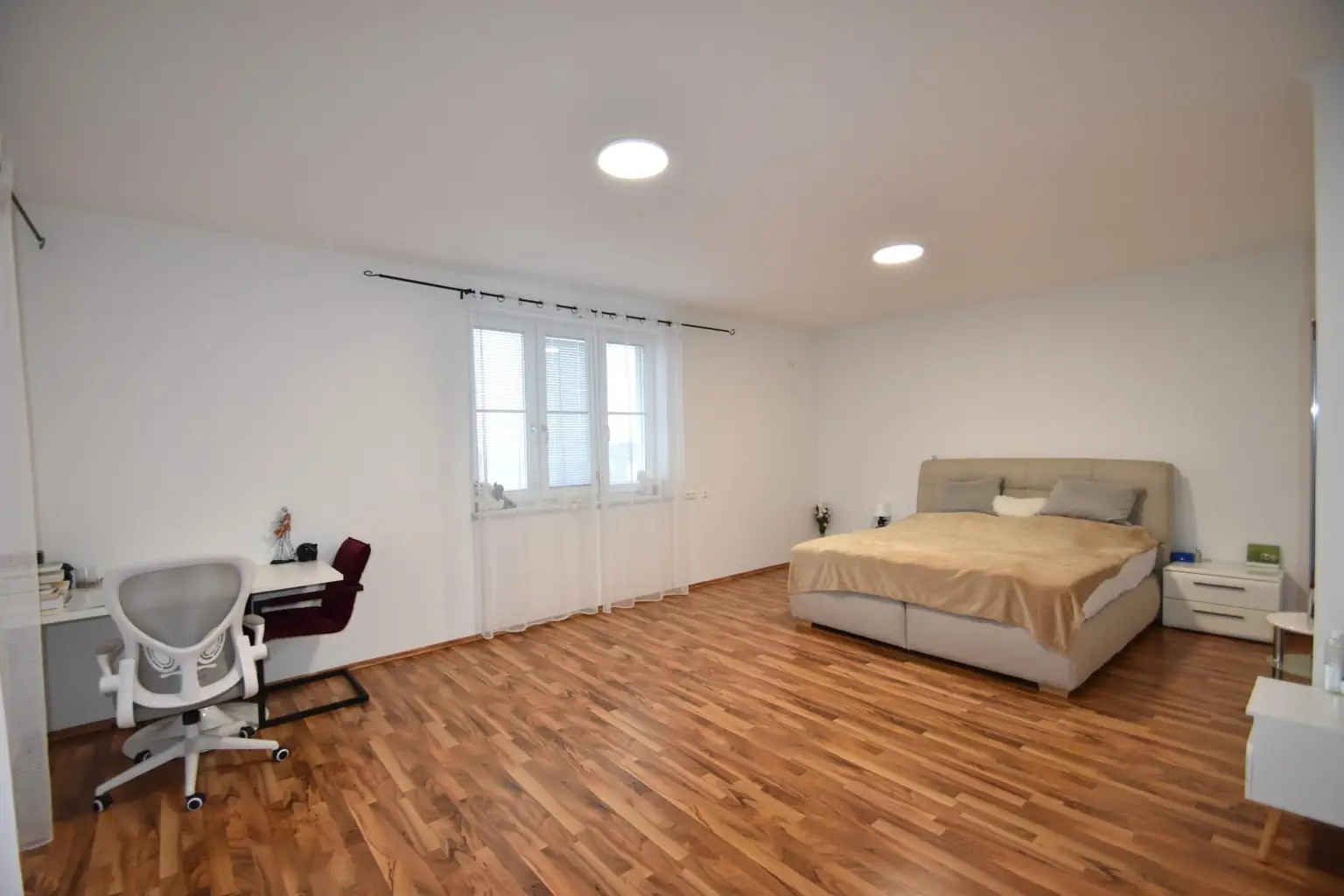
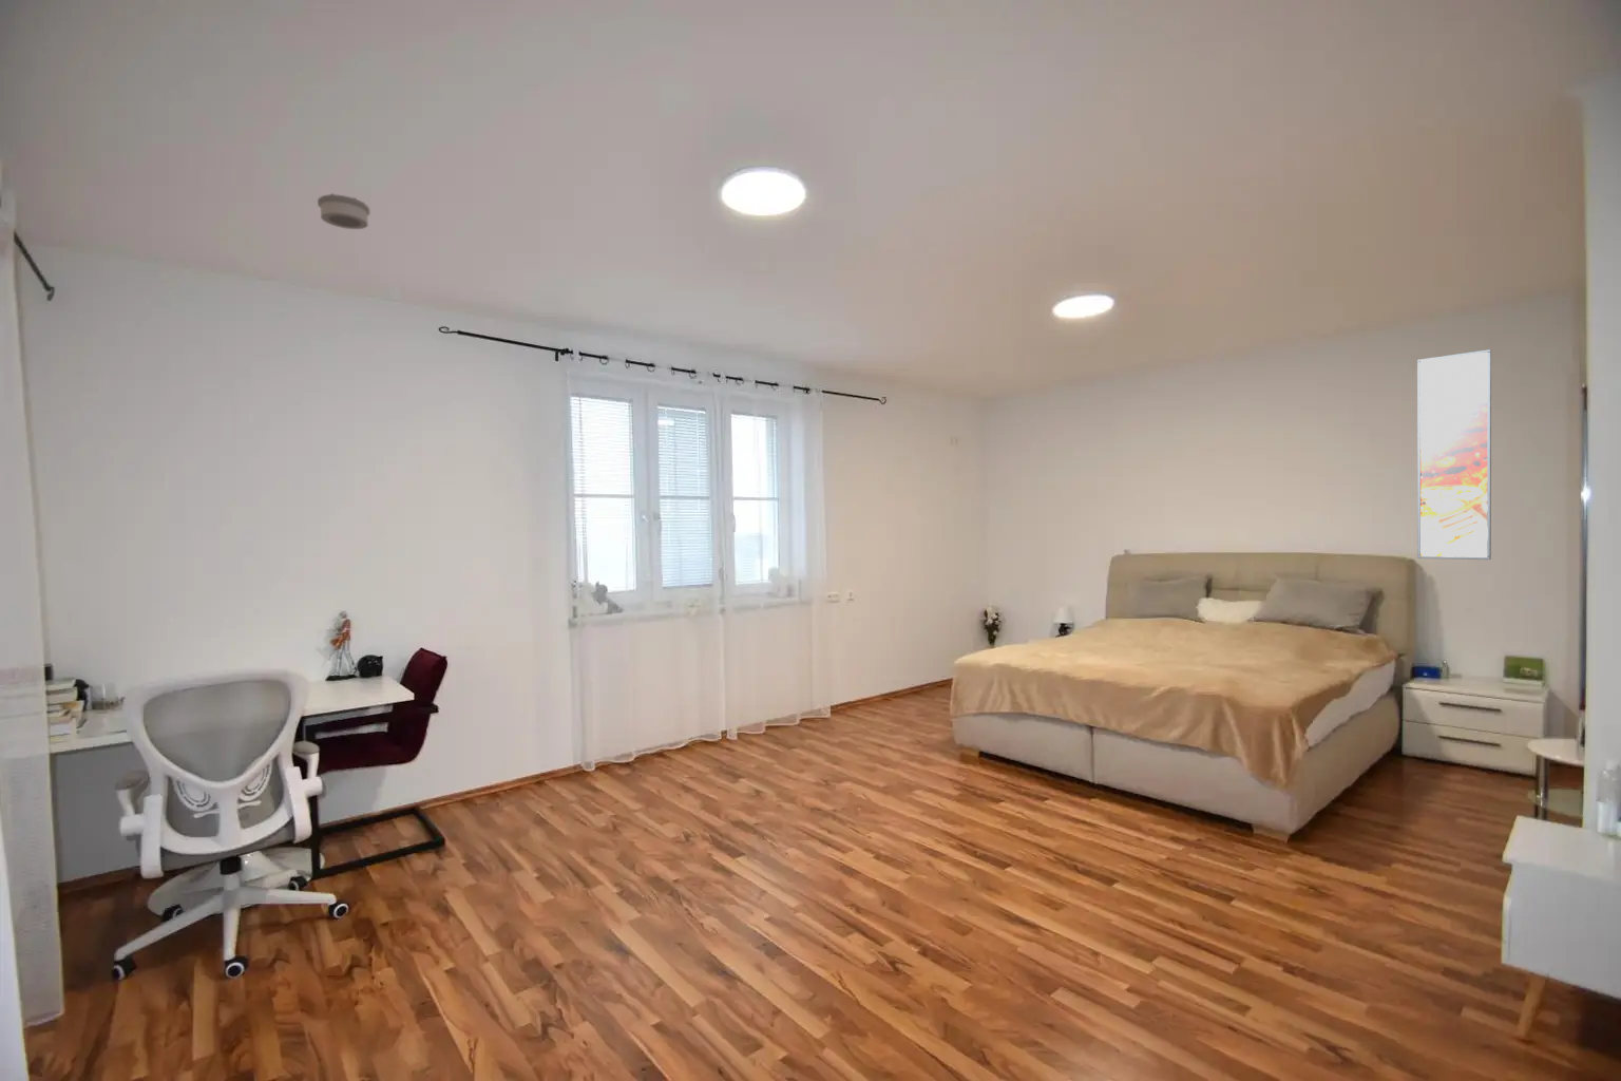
+ smoke detector (344, 209)
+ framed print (1453, 457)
